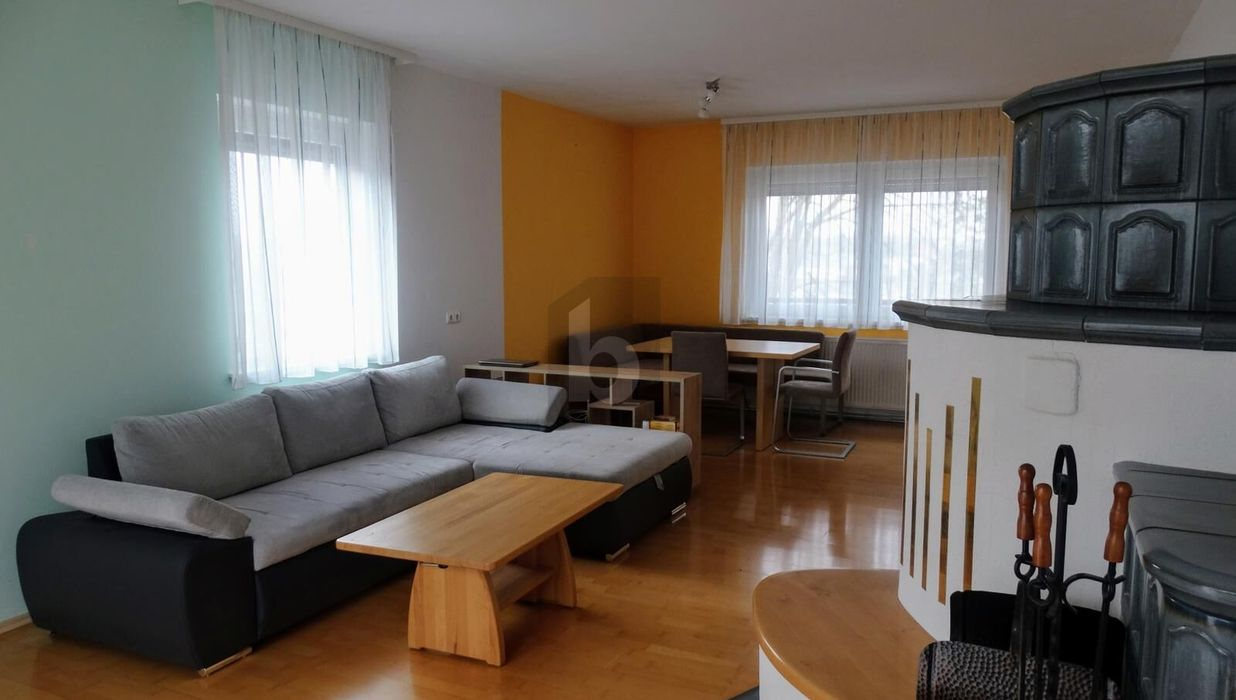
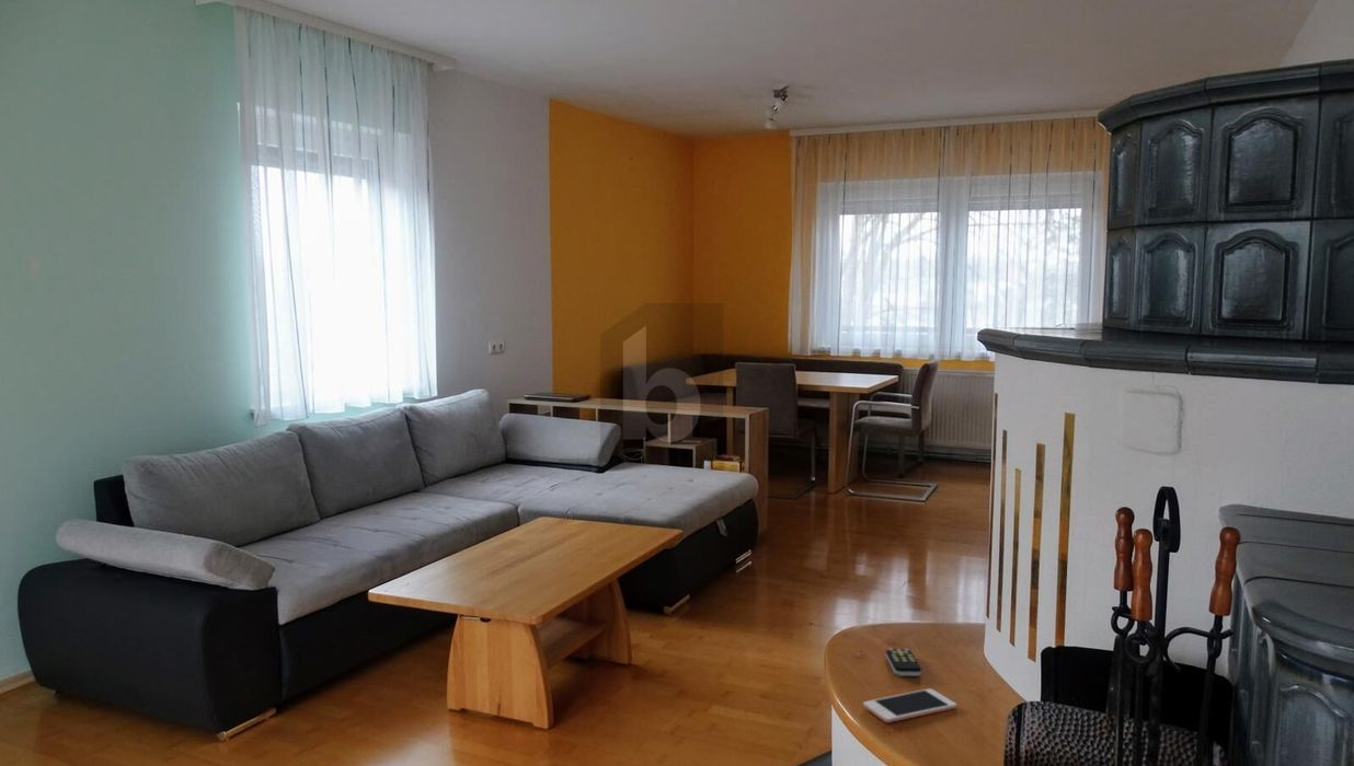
+ cell phone (909, 705)
+ remote control (903, 661)
